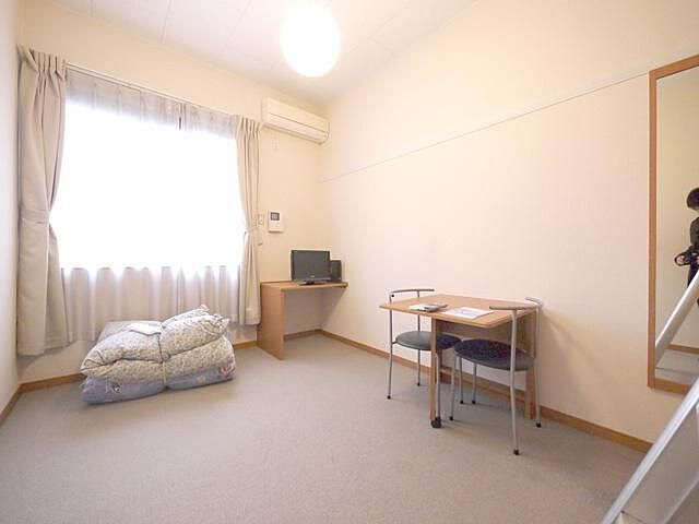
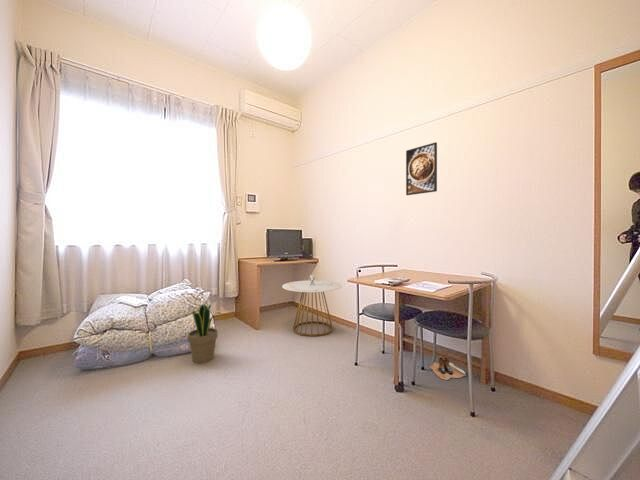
+ side table (312, 302)
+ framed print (420, 170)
+ boots (446, 365)
+ potted plant (204, 331)
